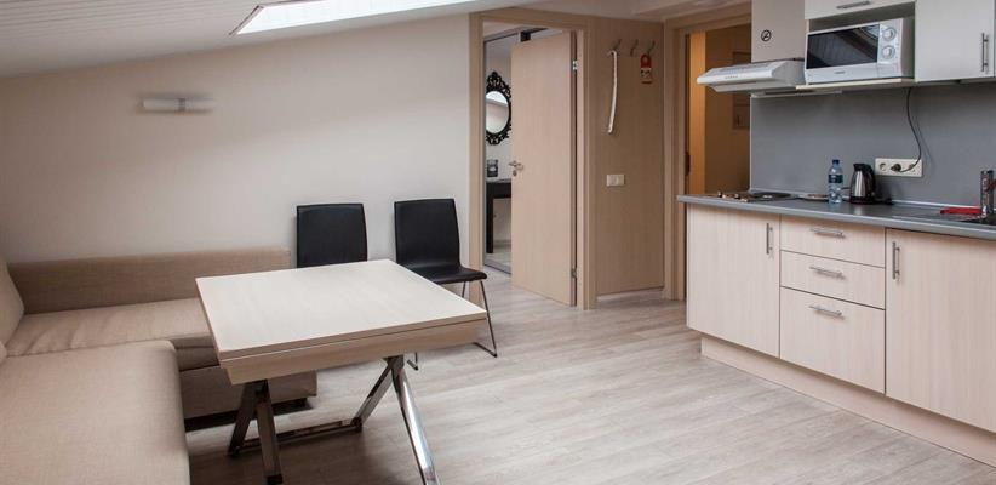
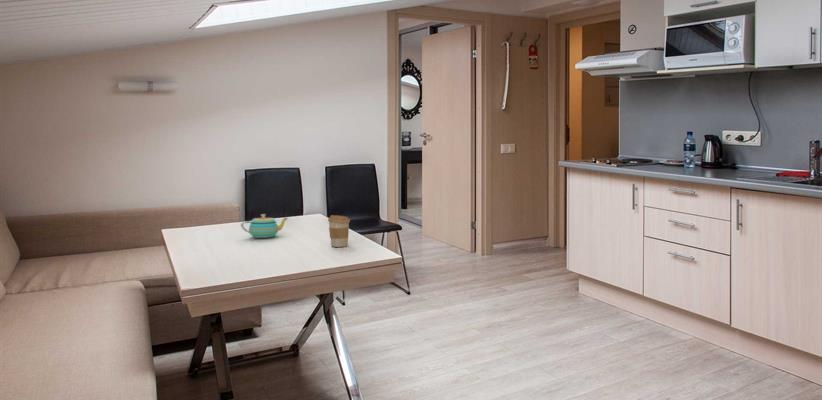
+ coffee cup (339, 230)
+ teapot (265, 225)
